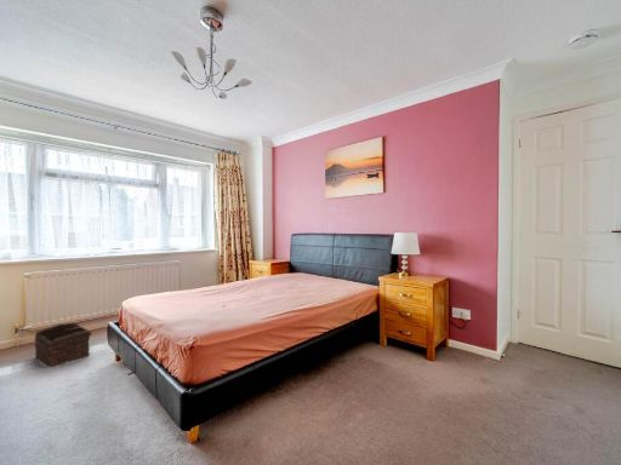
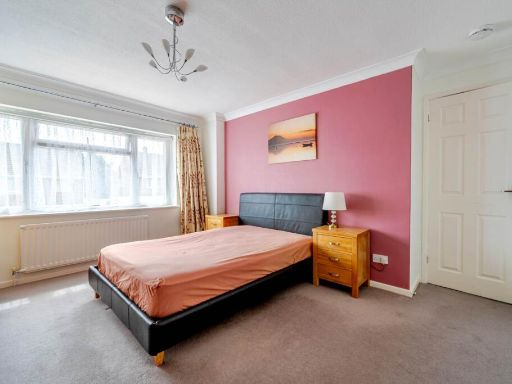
- basket (67, 340)
